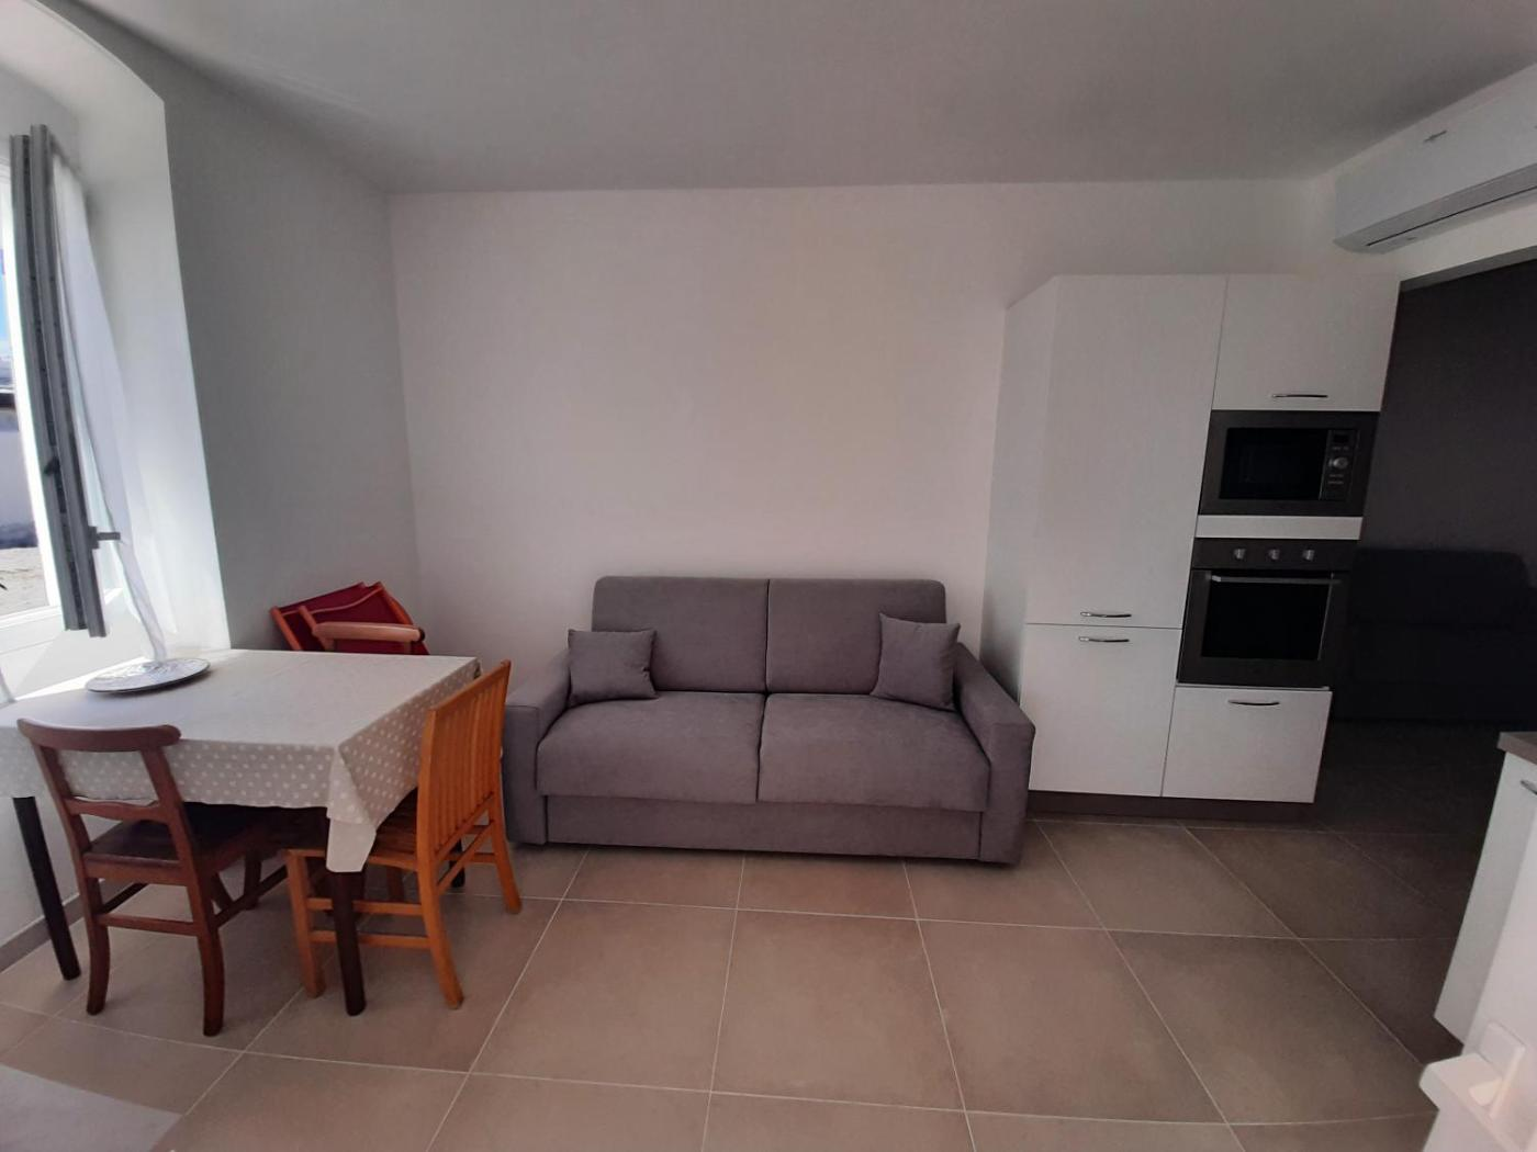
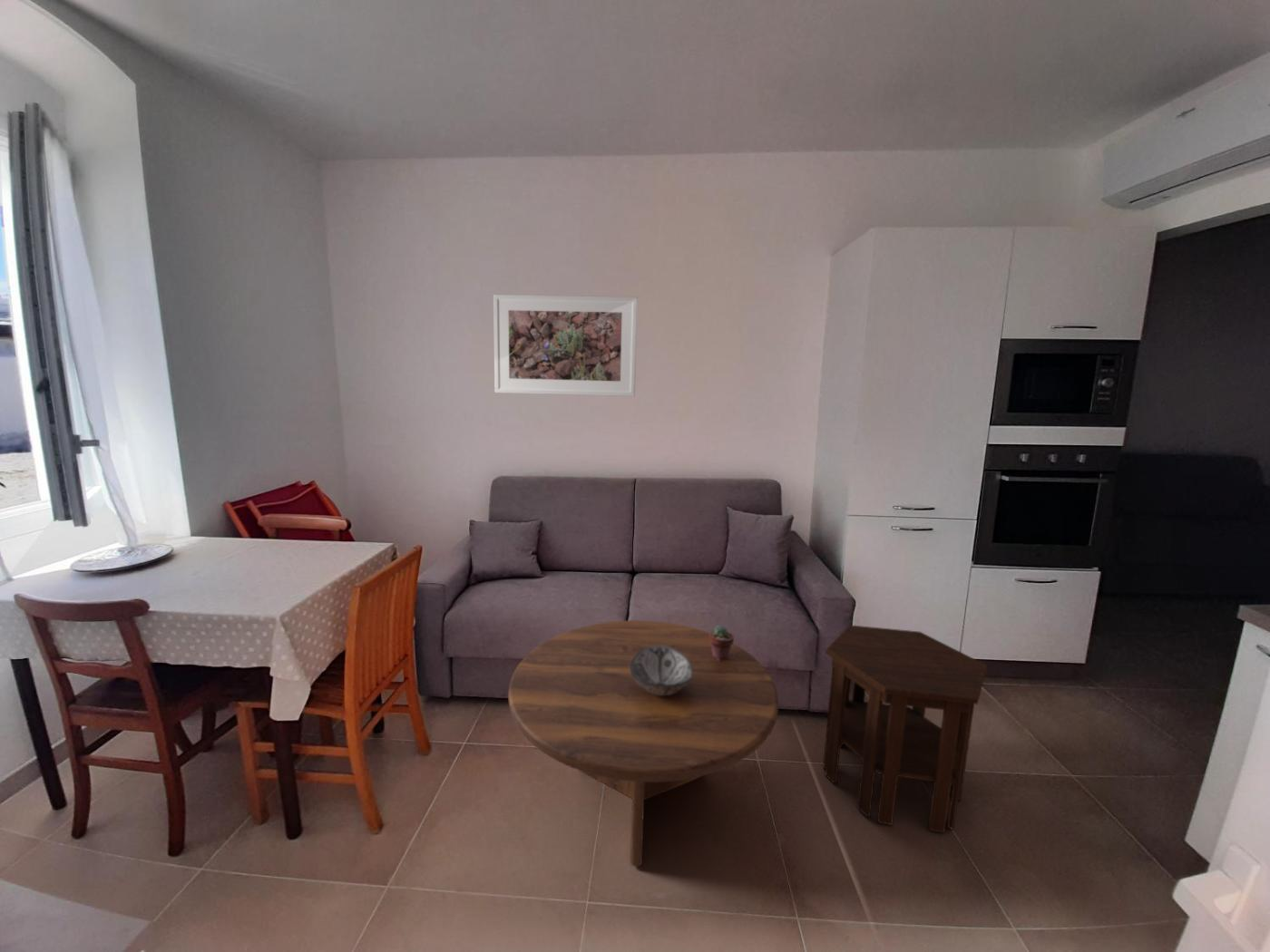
+ coffee table (640, 738)
+ potted succulent (721, 640)
+ decorative bowl (660, 675)
+ side table (897, 719)
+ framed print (564, 345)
